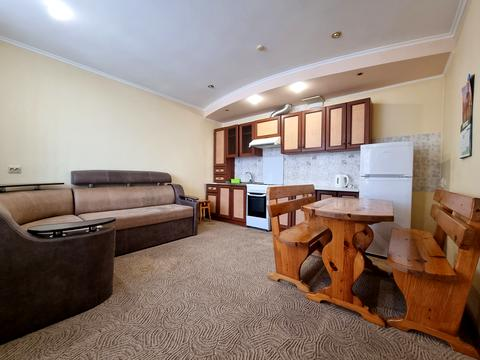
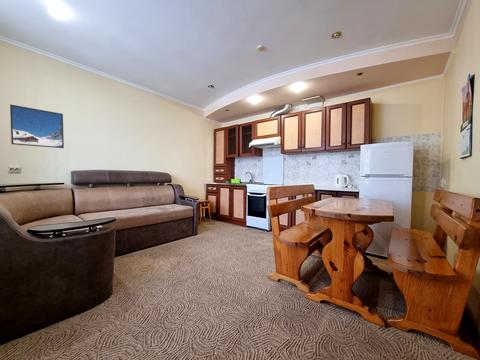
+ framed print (38, 128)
